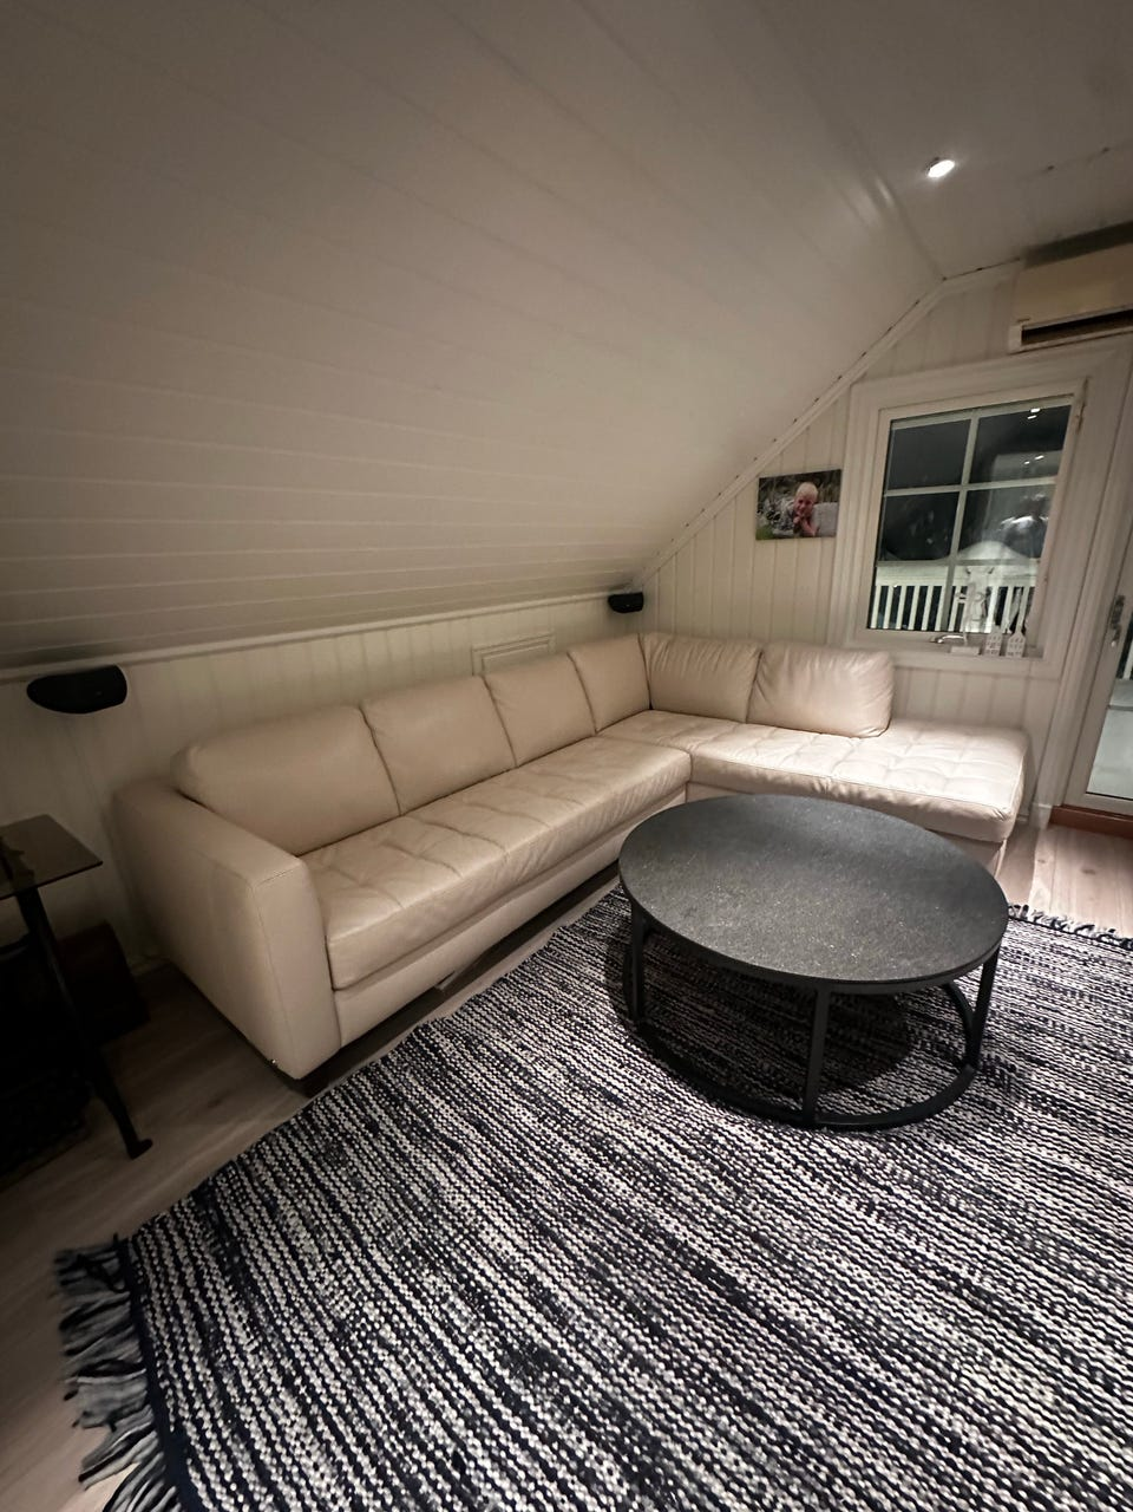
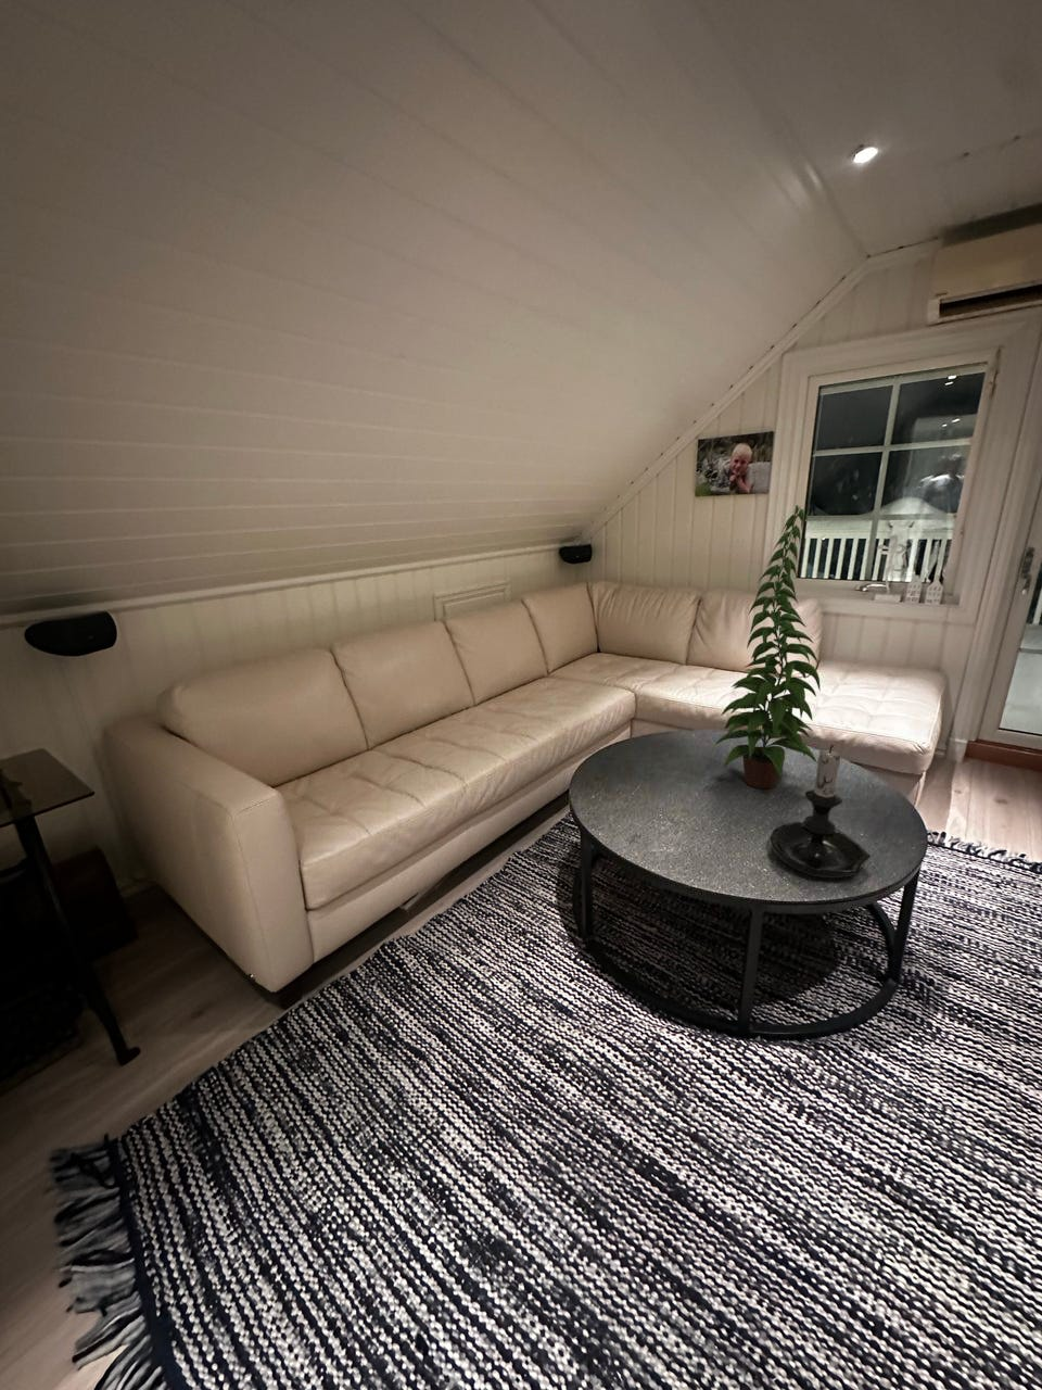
+ candle holder (825, 803)
+ plant (774, 655)
